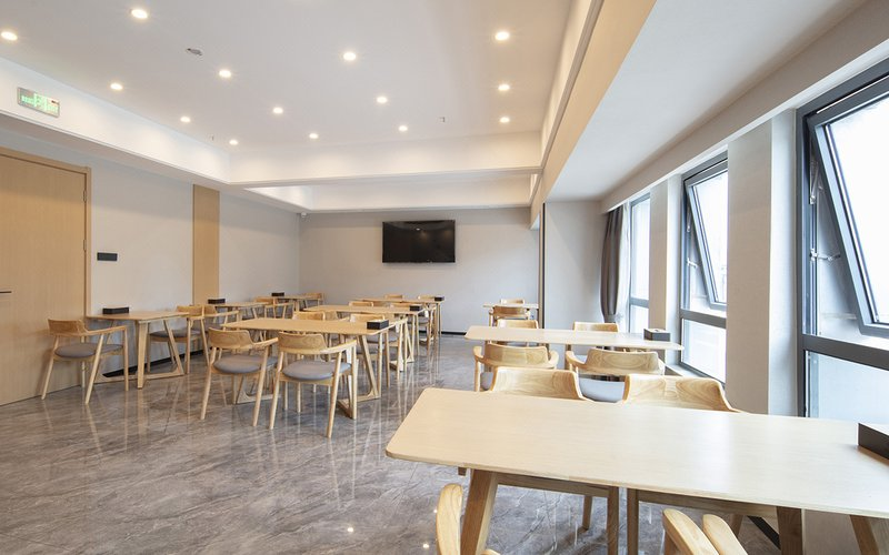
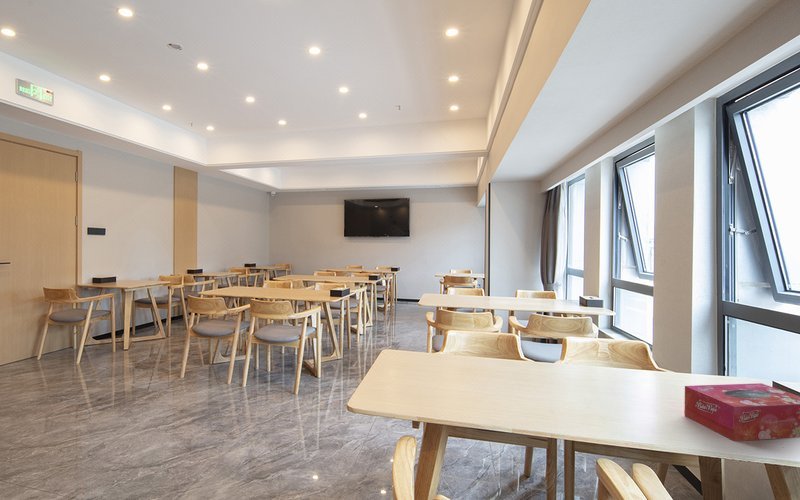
+ tissue box (748, 409)
